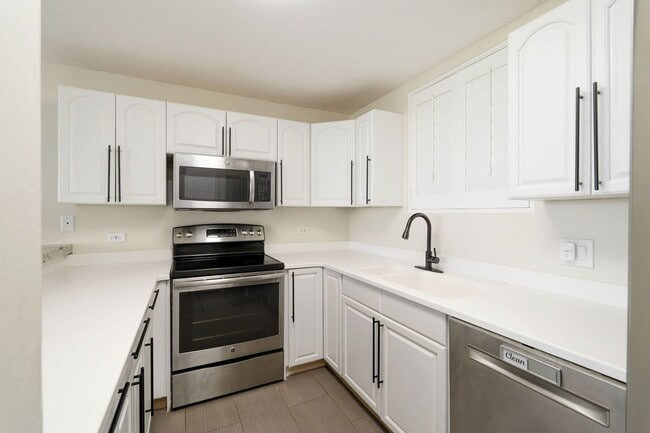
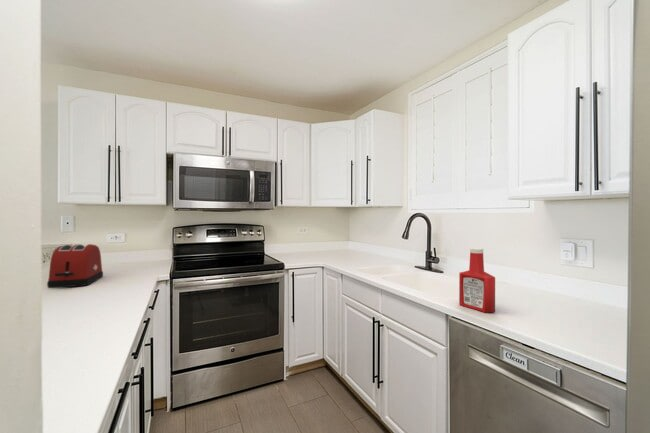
+ toaster (77, 263)
+ soap bottle (476, 278)
